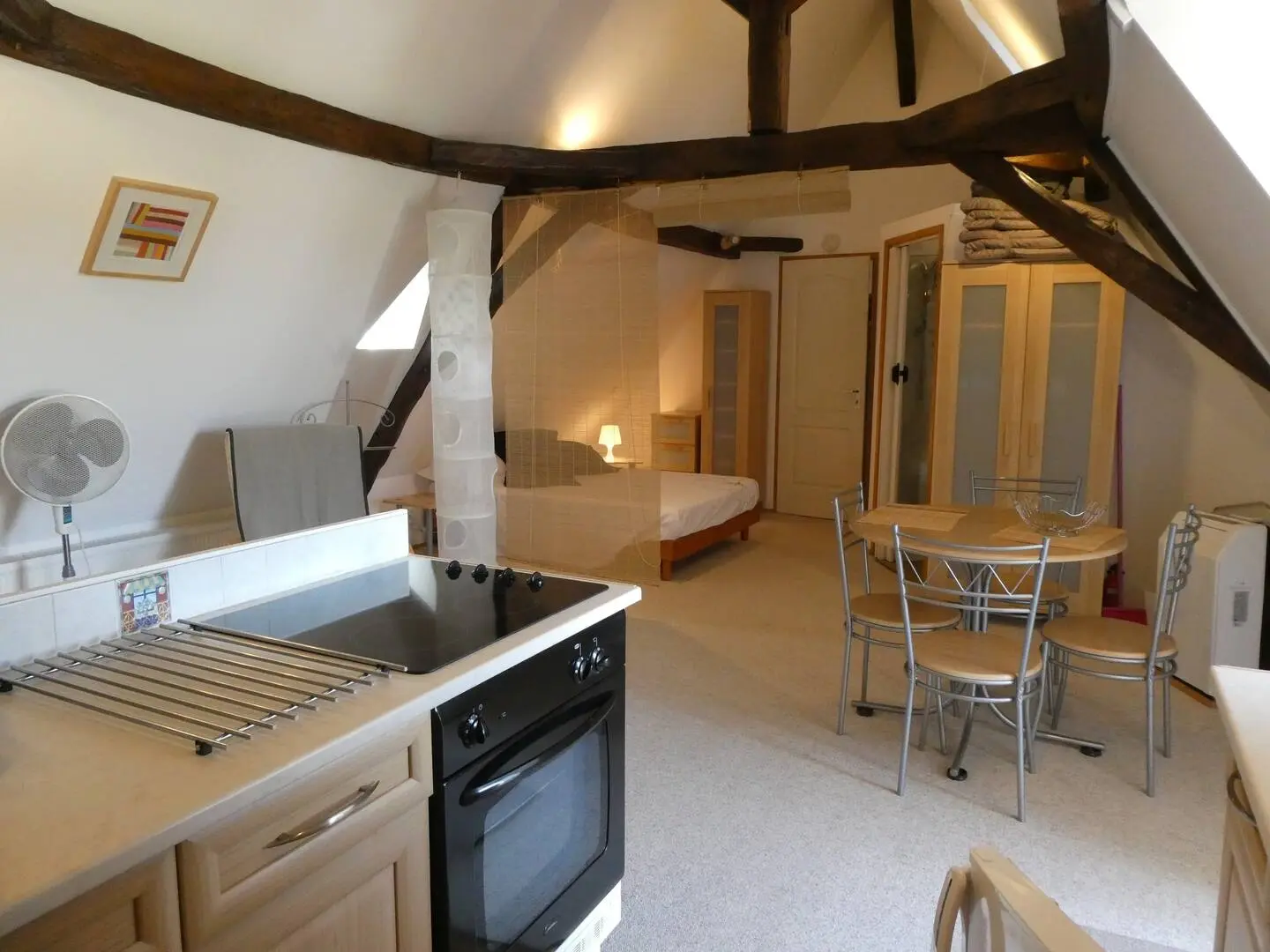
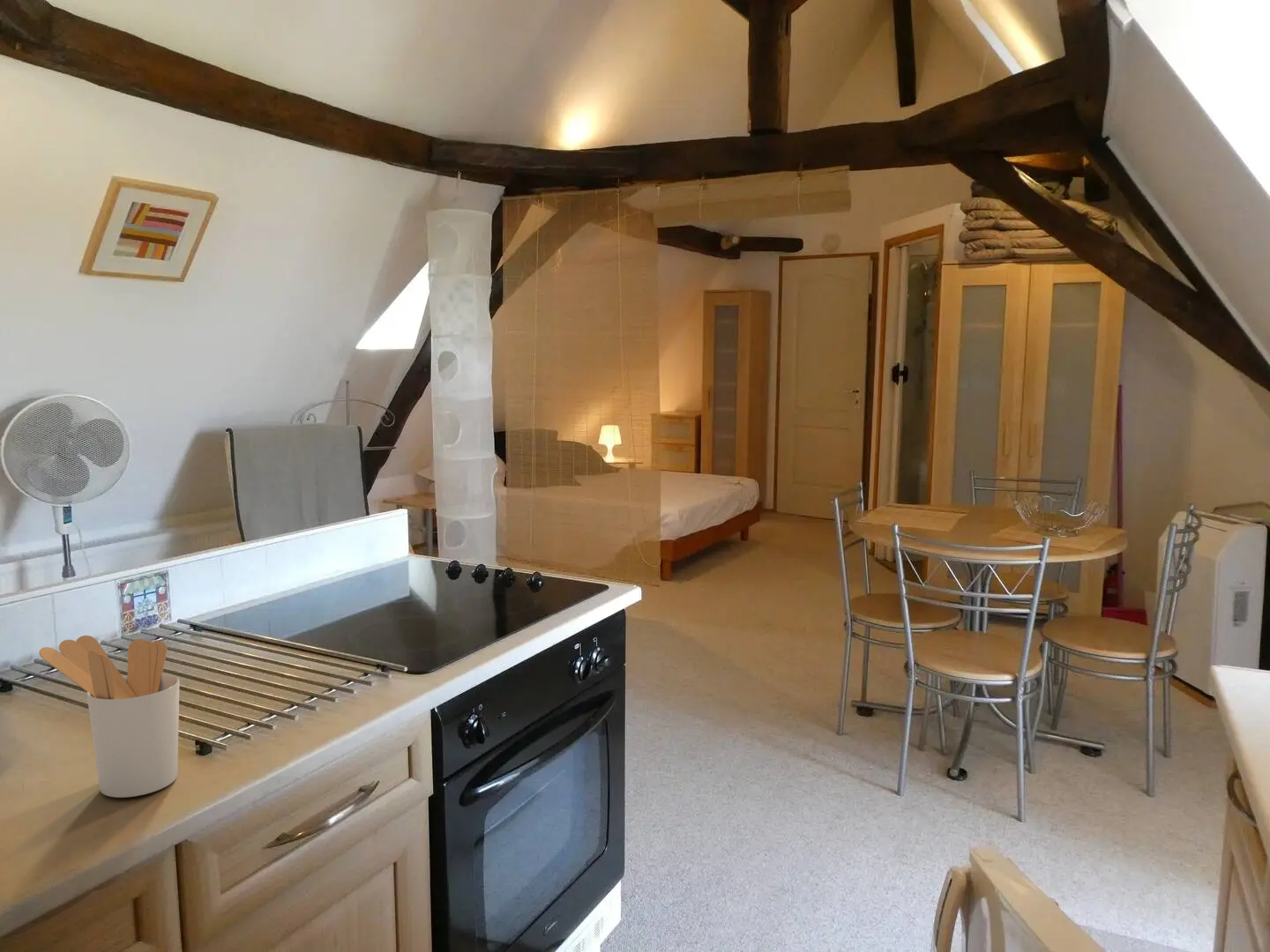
+ utensil holder (115, 710)
